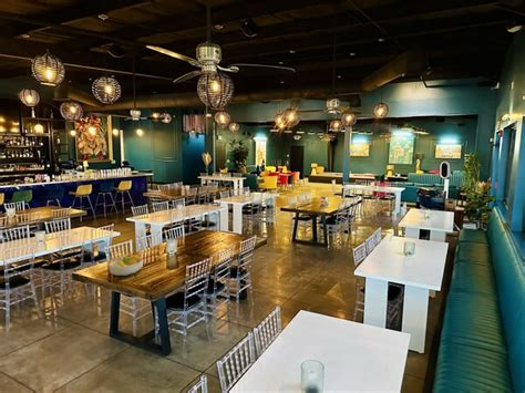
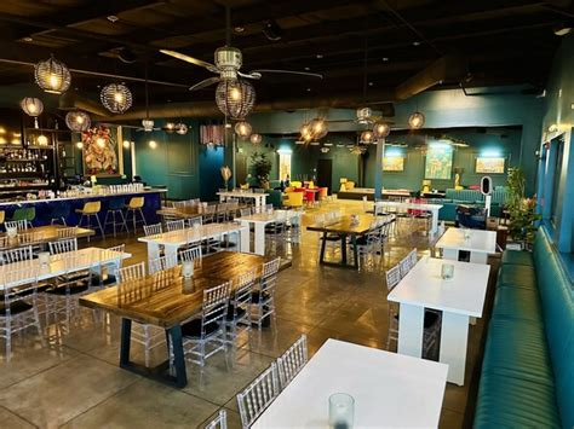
- fruit bowl (126, 263)
